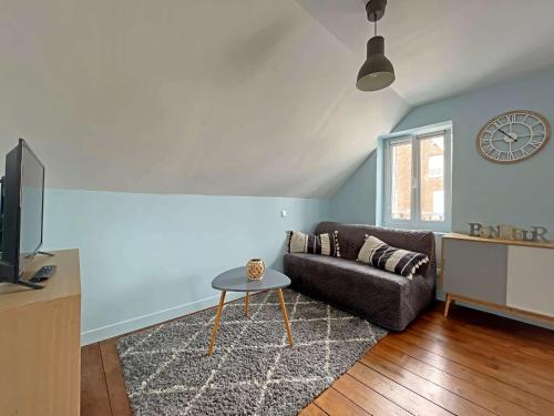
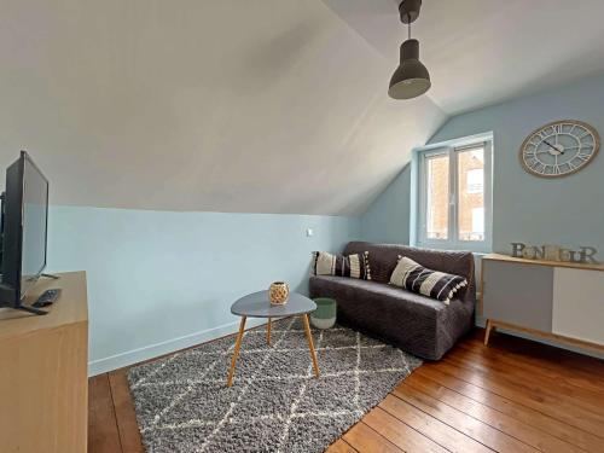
+ planter (323, 314)
